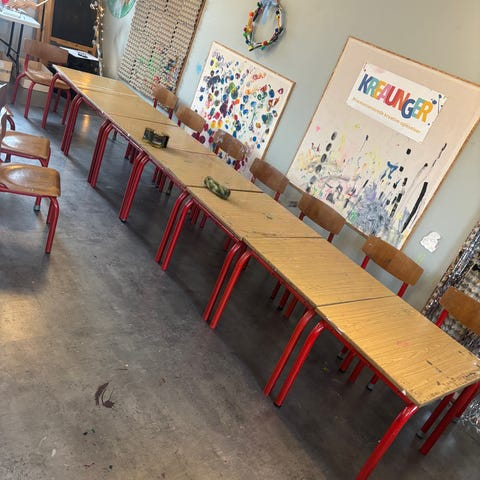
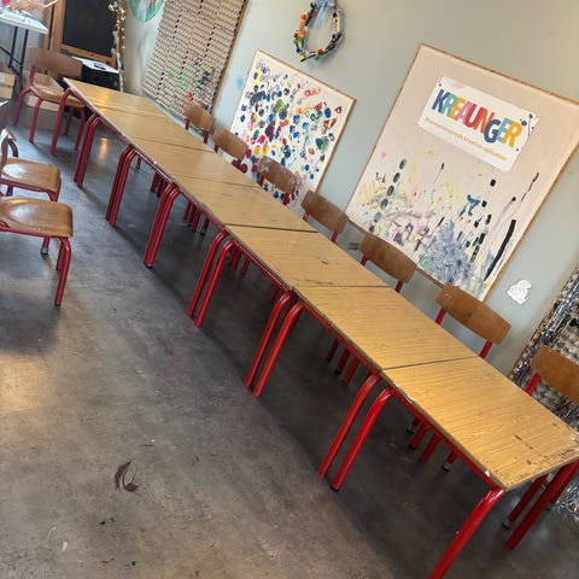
- paint can (158, 135)
- pencil case (216, 187)
